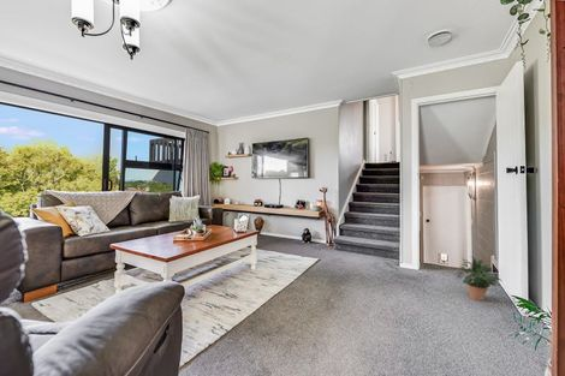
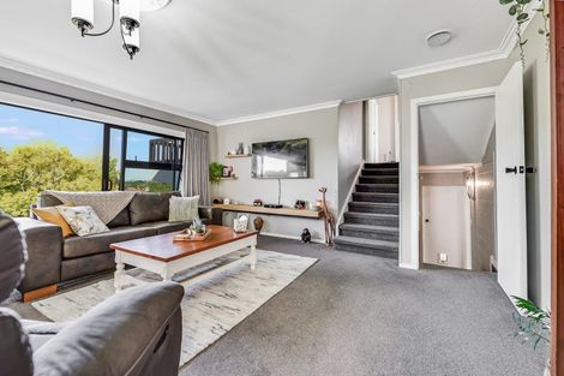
- potted plant (477, 279)
